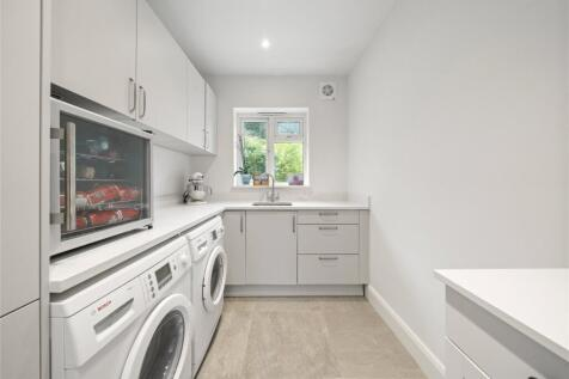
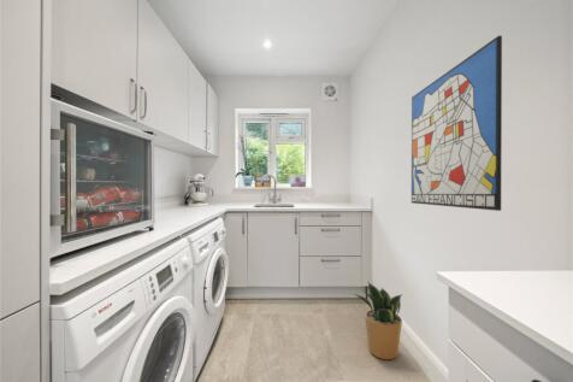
+ potted plant (379, 321)
+ wall art (444, 140)
